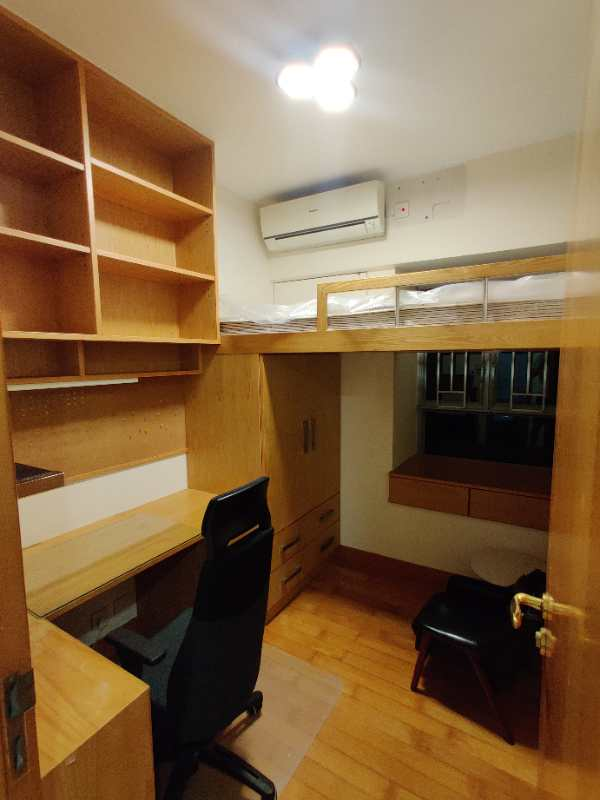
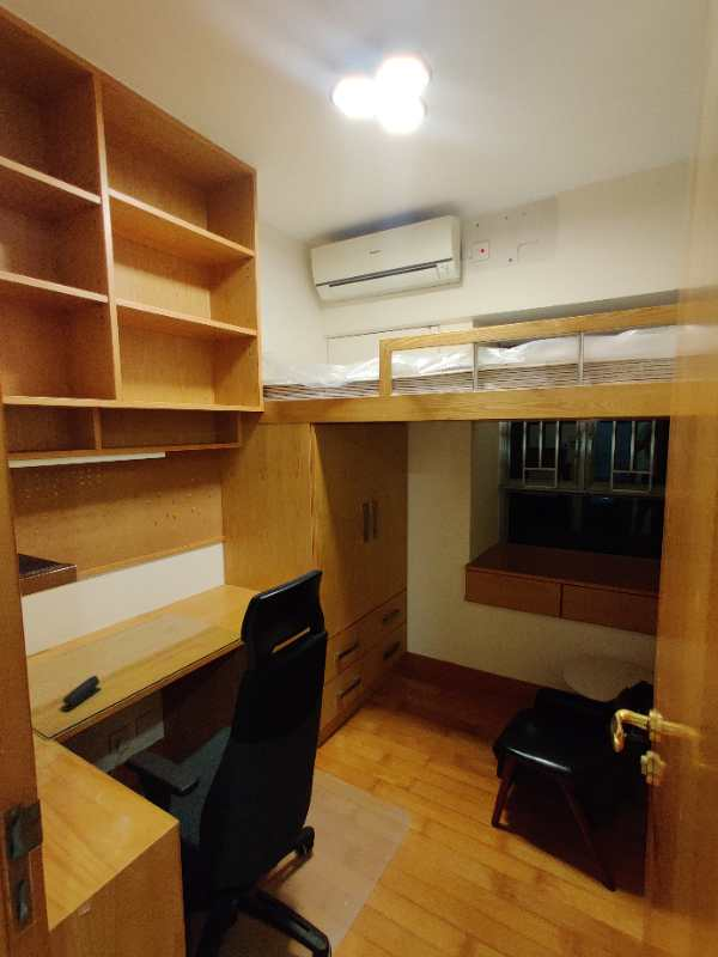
+ stapler (81, 691)
